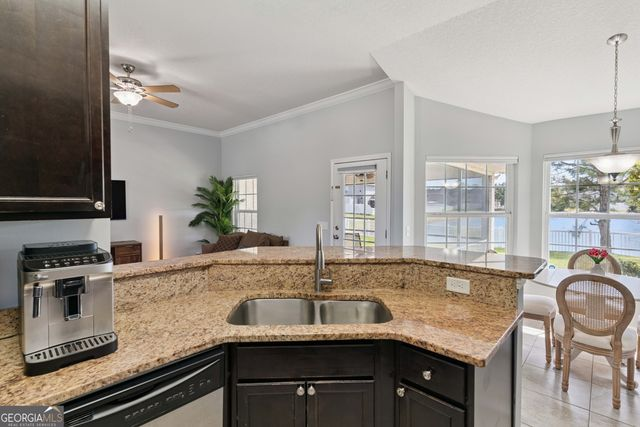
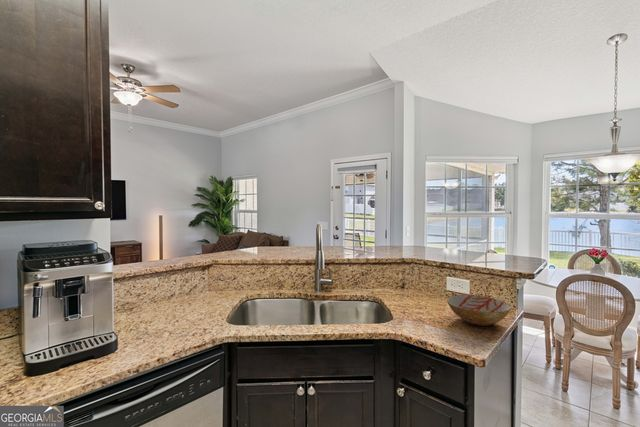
+ bowl (477, 311)
